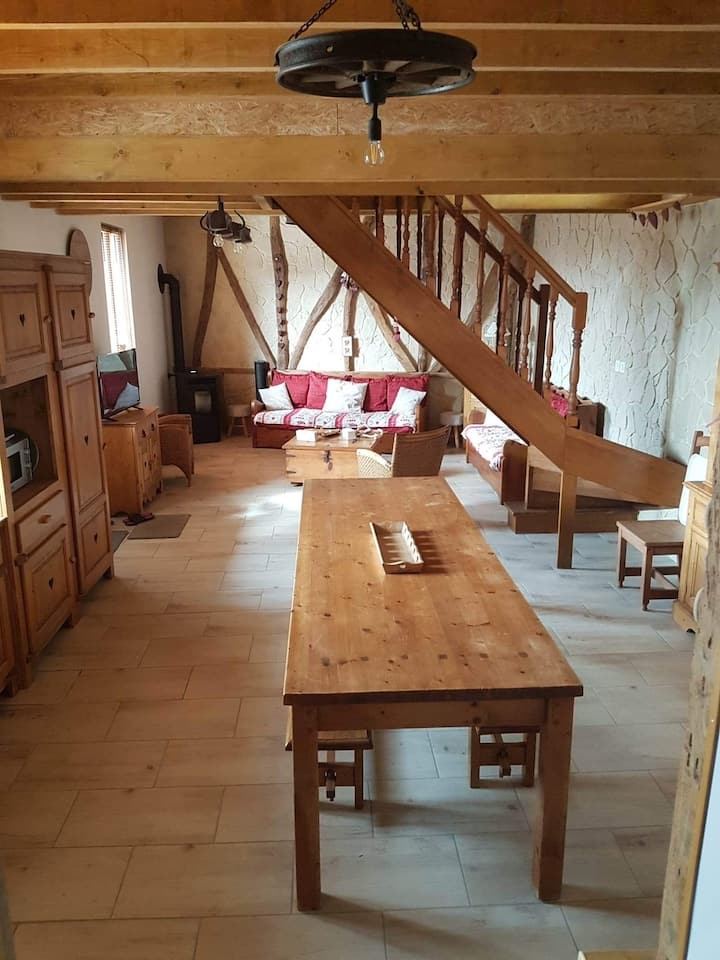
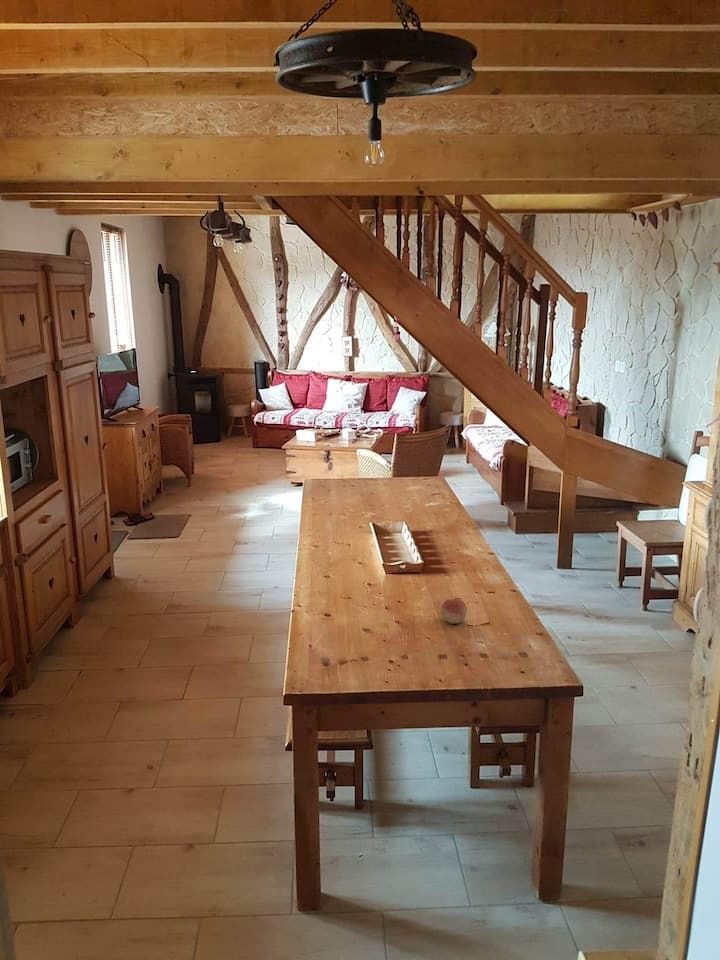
+ fruit (453, 610)
